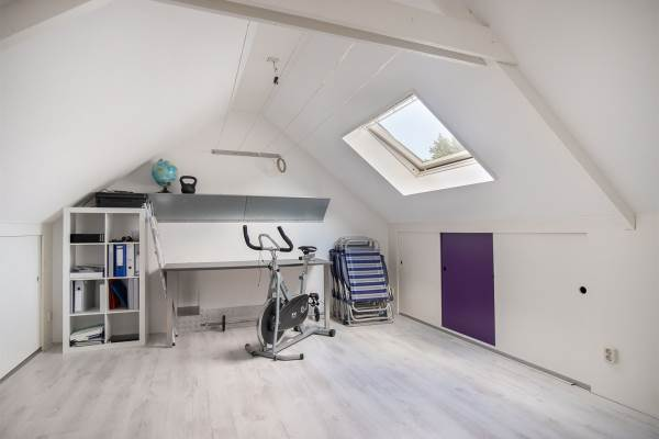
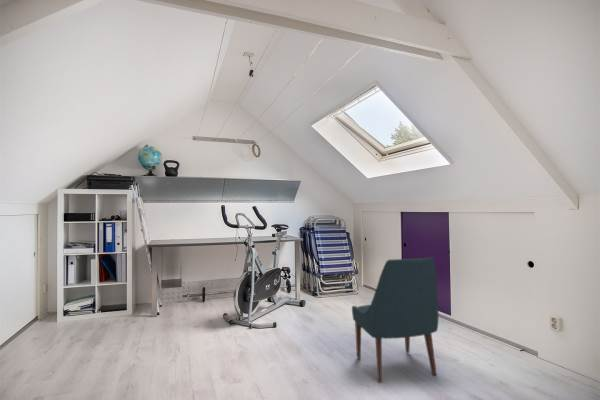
+ chair (396, 311)
